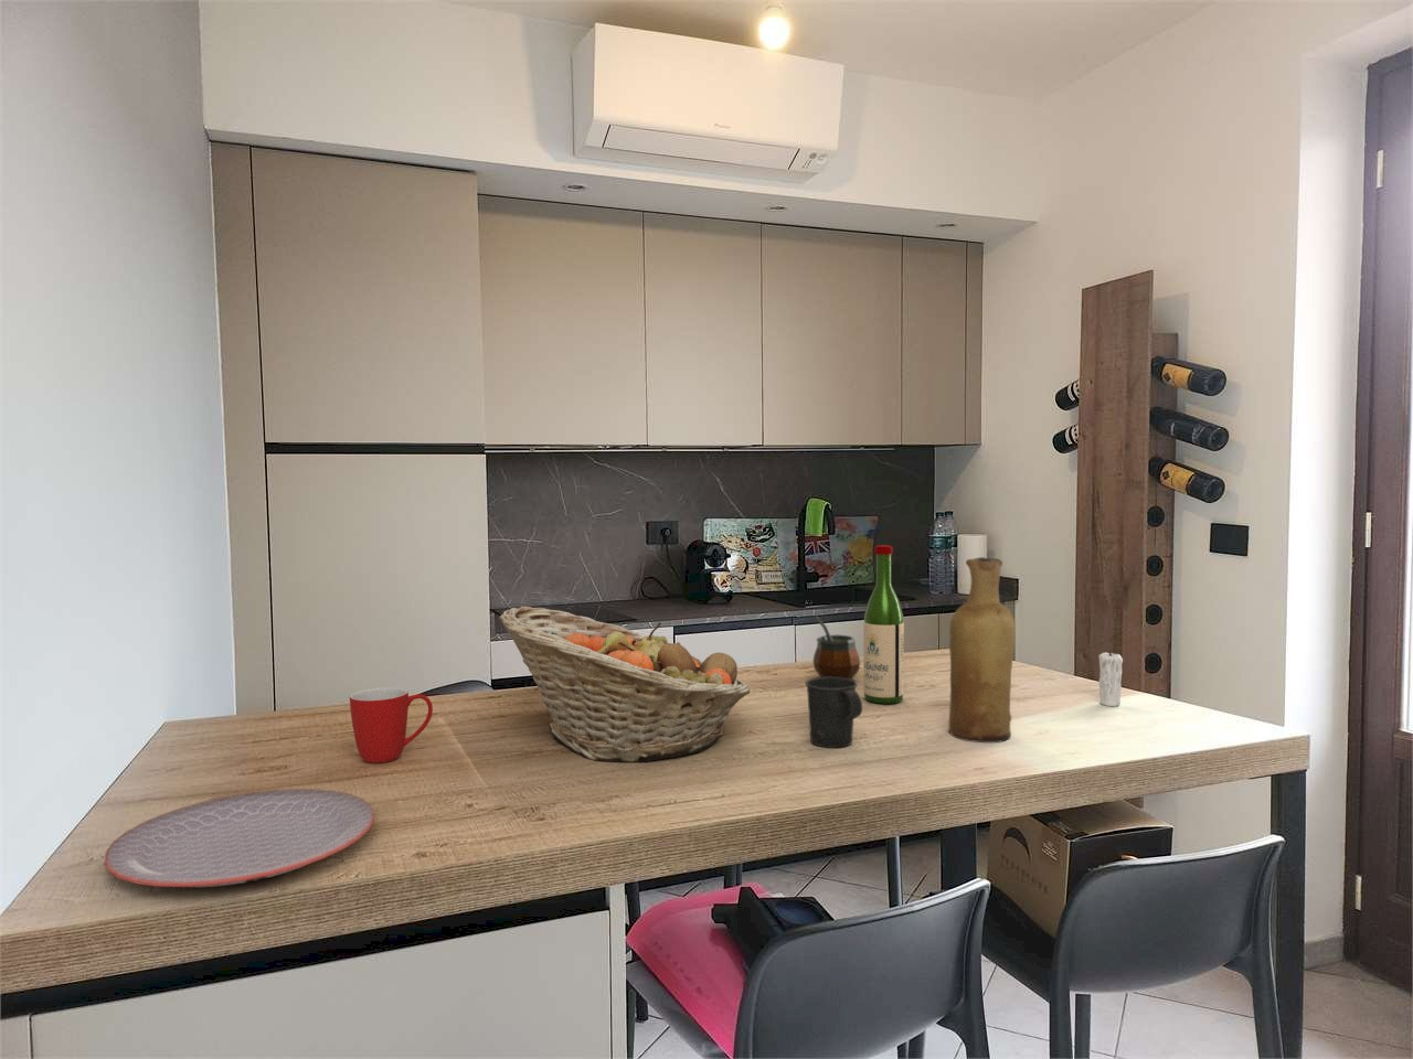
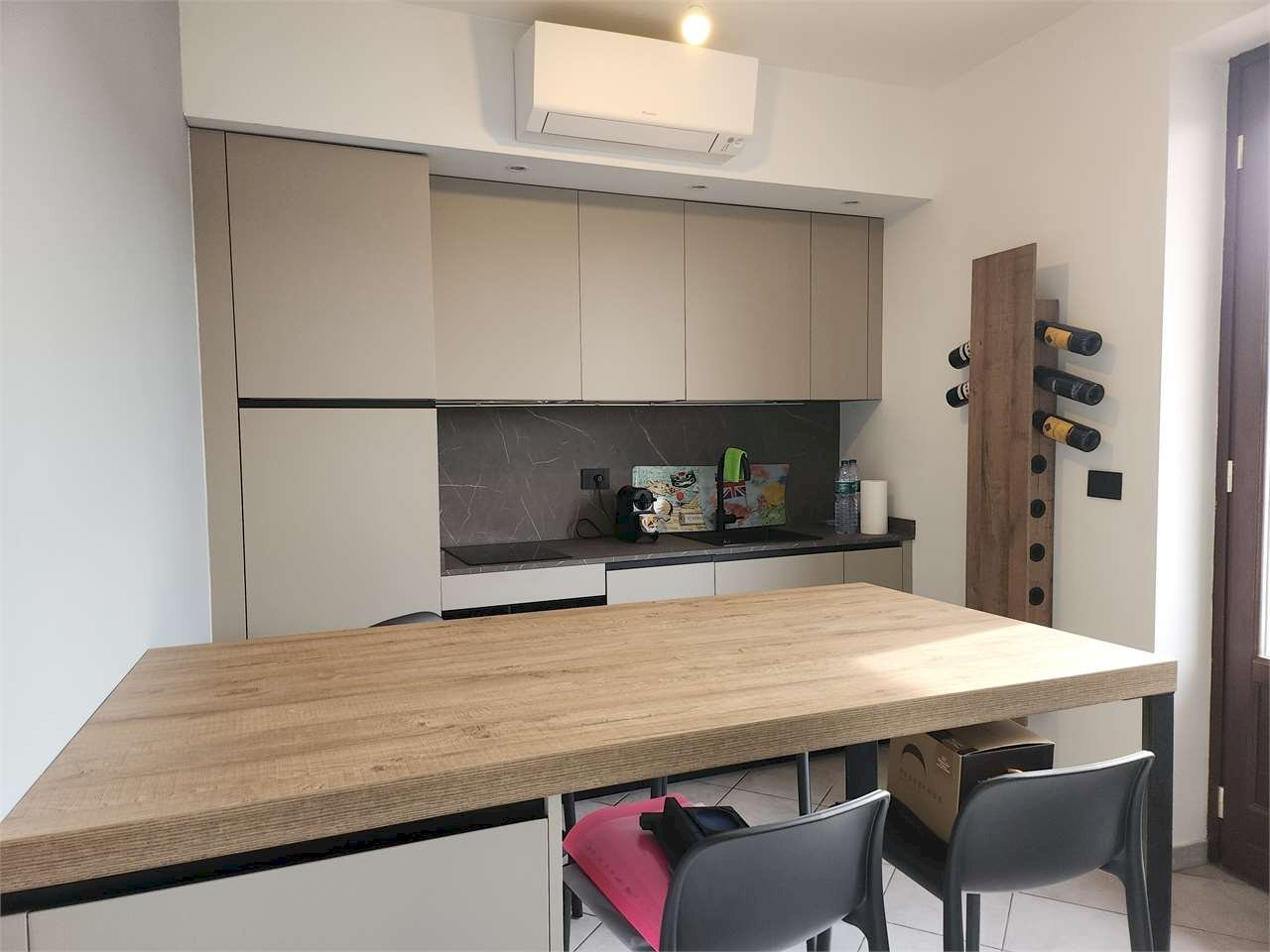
- wine bottle (883, 622)
- candle (1110, 673)
- vase (981, 646)
- gourd (831, 647)
- fruit basket (623, 671)
- mug (837, 714)
- plate (247, 840)
- mug (392, 725)
